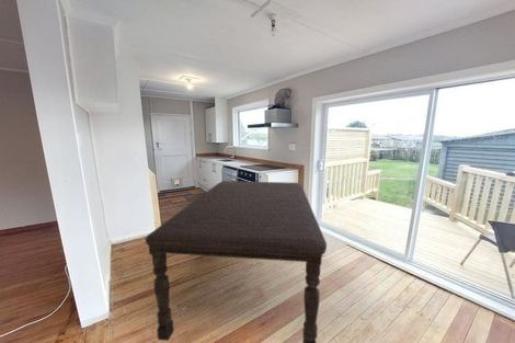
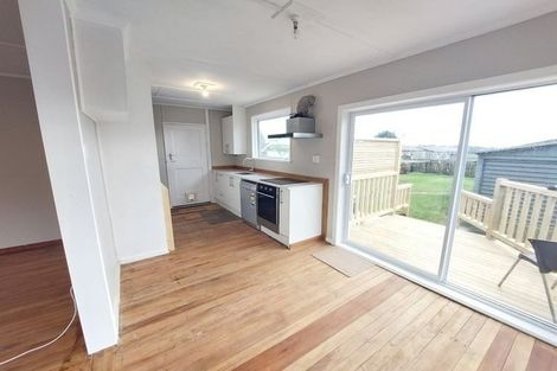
- dining table (251, 235)
